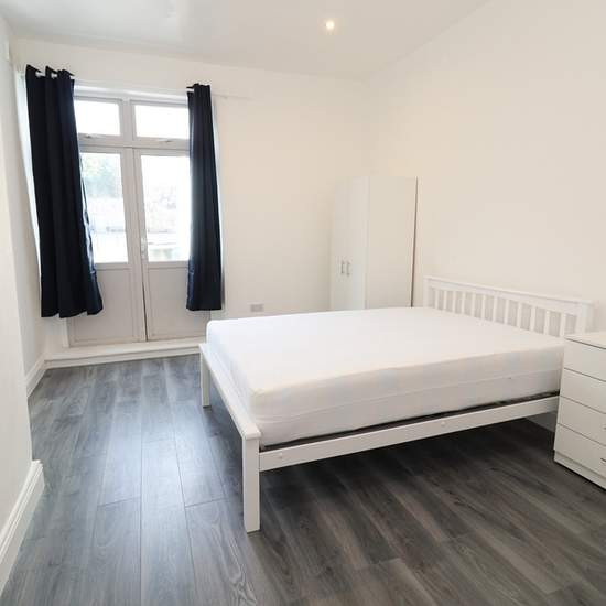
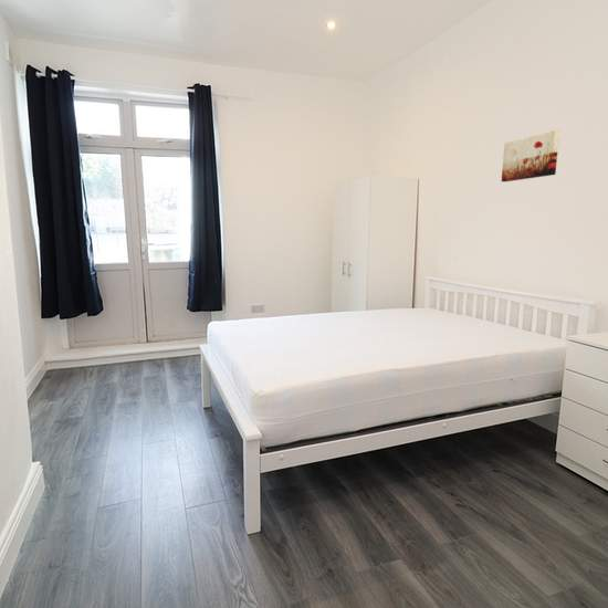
+ wall art (528, 158)
